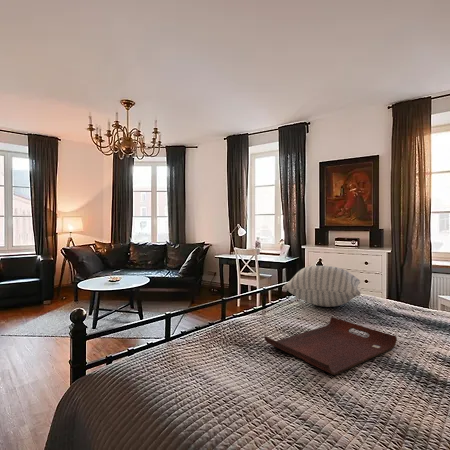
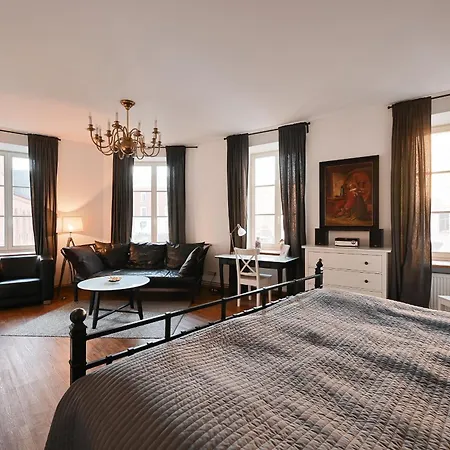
- pillow (323, 284)
- serving tray (330, 341)
